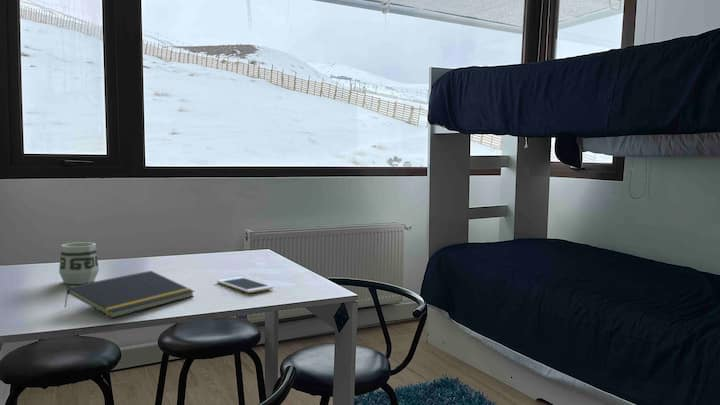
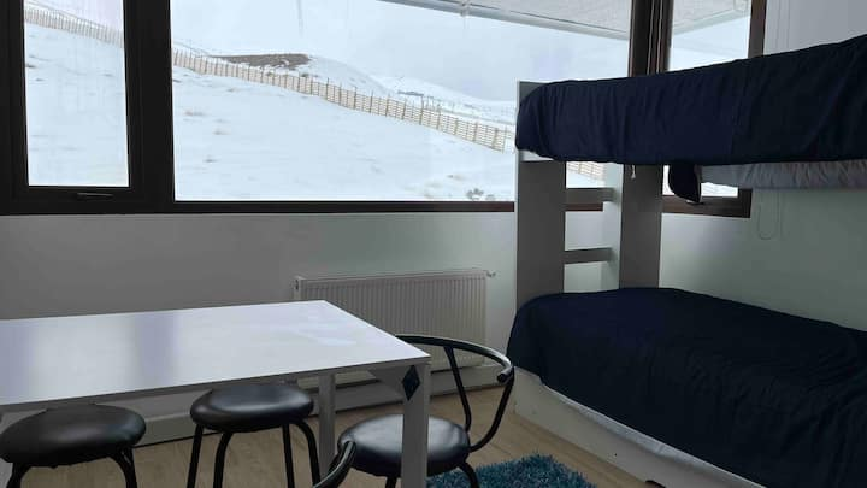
- notepad (133, 291)
- cup (79, 262)
- cell phone (244, 284)
